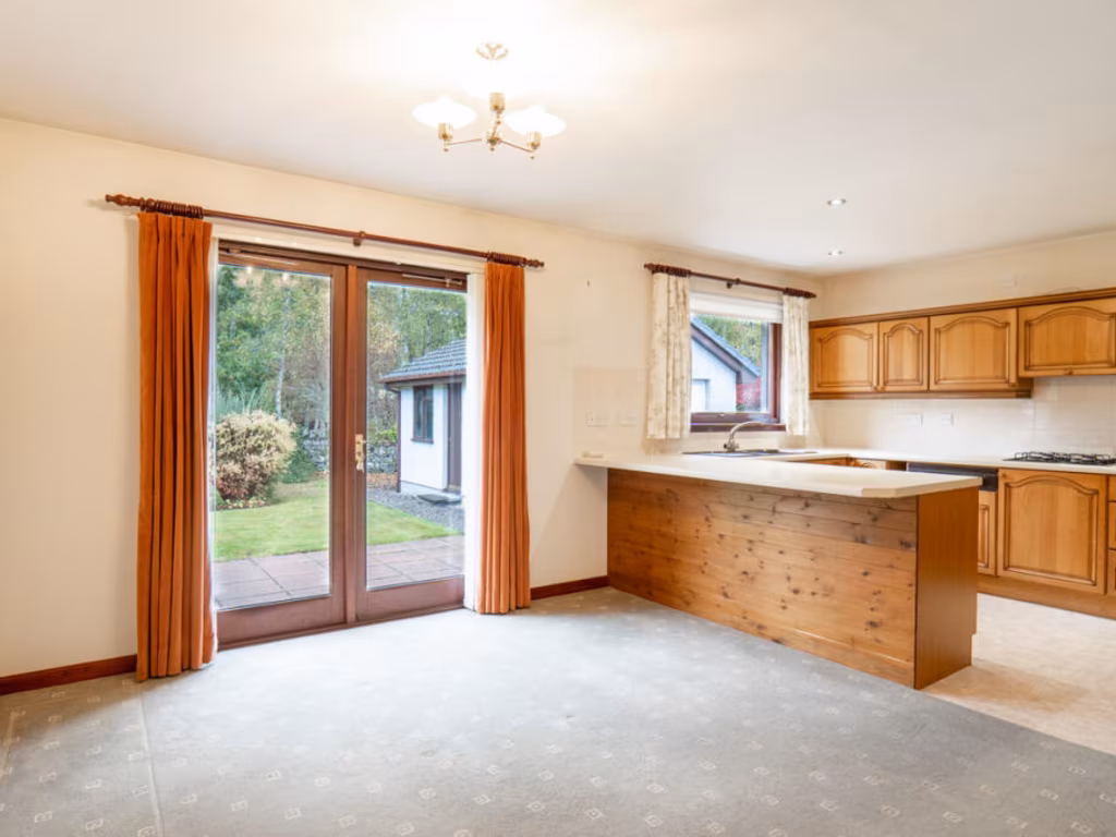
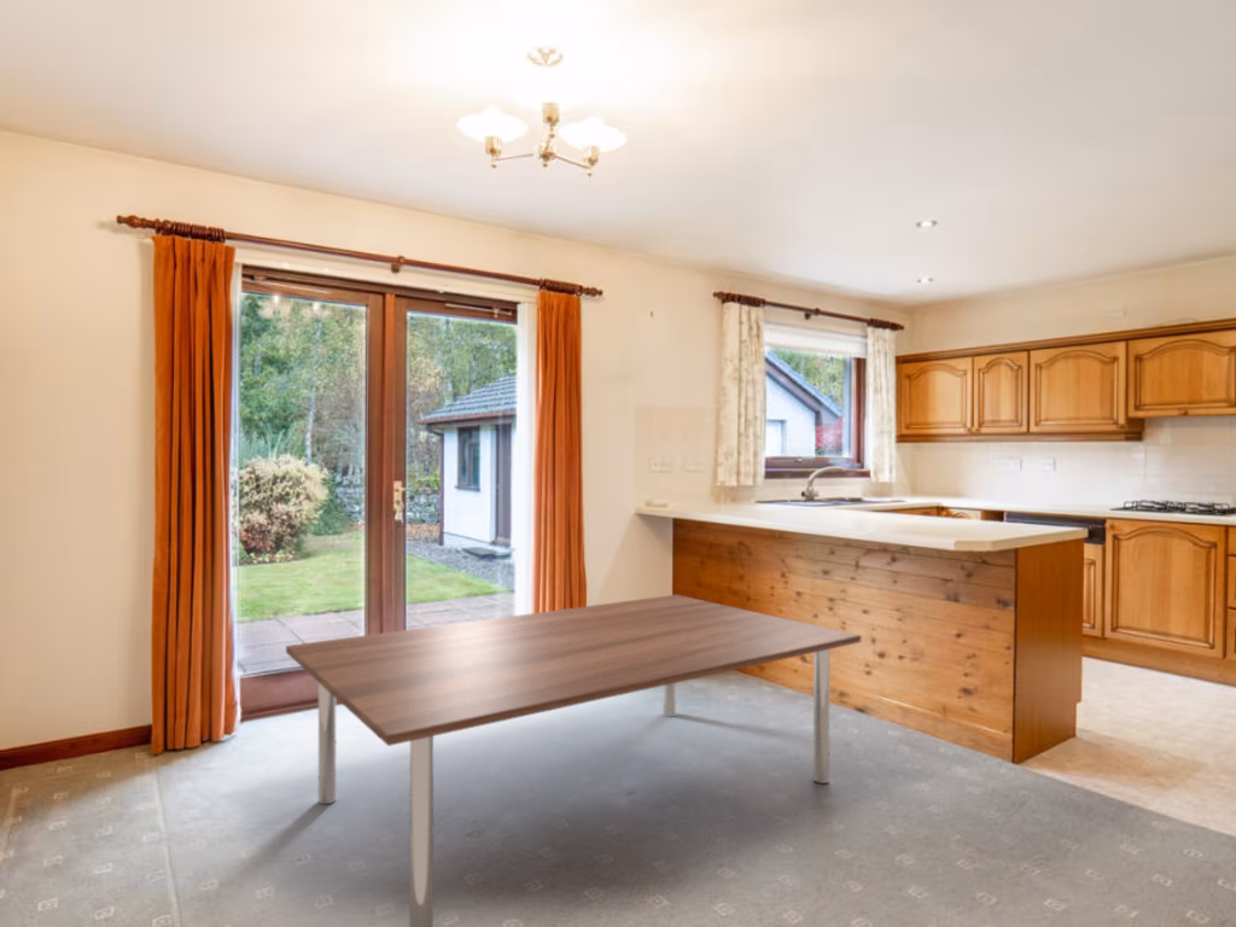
+ dining table (577, 704)
